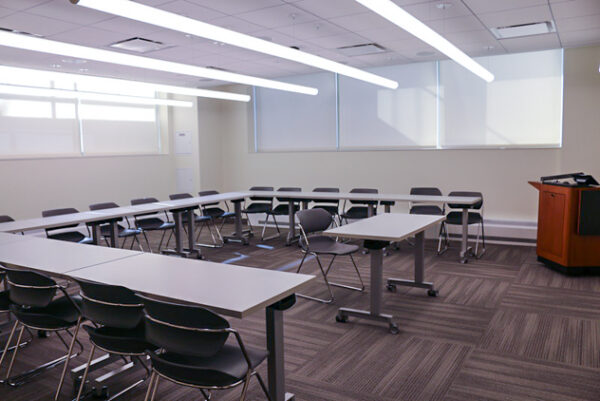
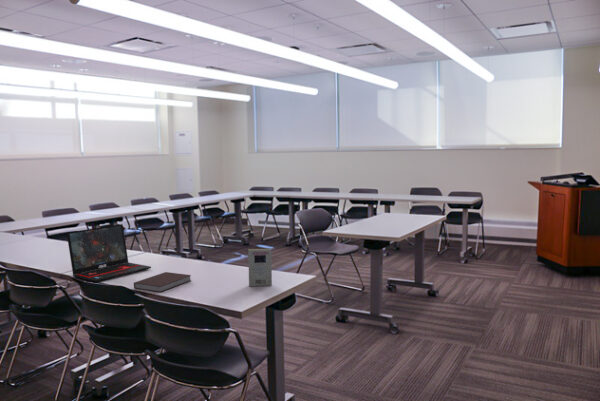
+ laptop (110, 251)
+ book (260, 267)
+ notebook (163, 281)
